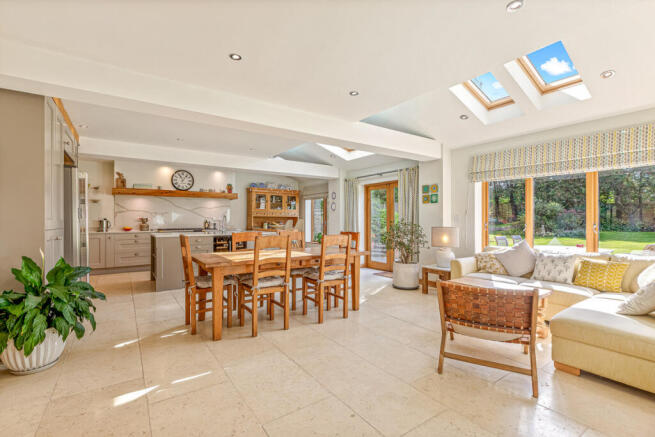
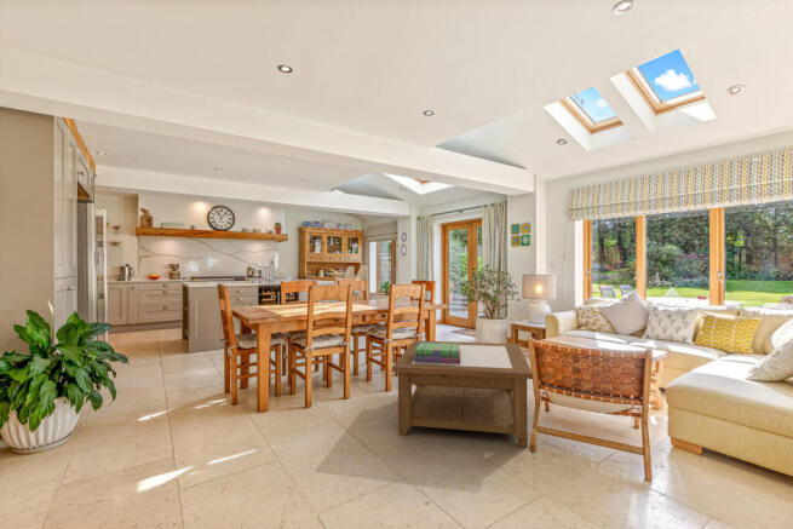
+ stack of books (438, 352)
+ coffee table (462, 385)
